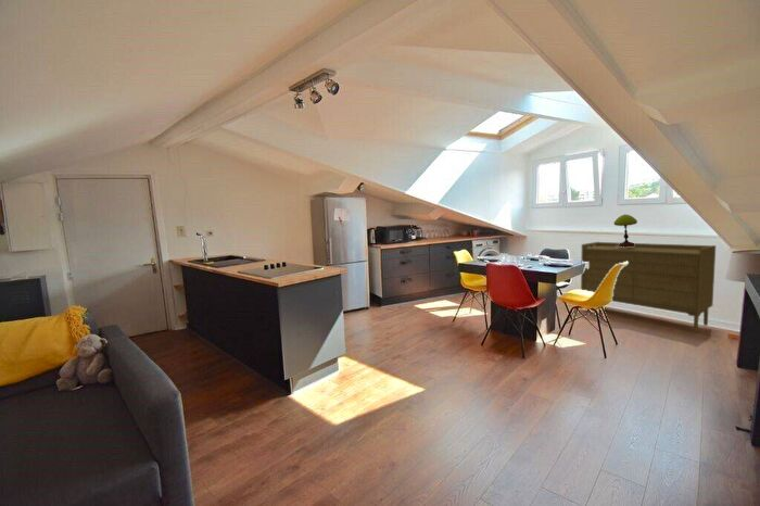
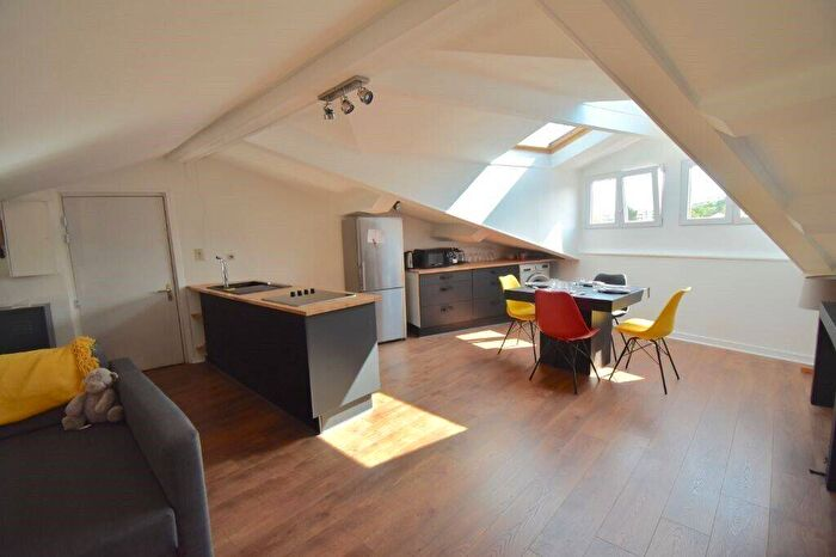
- table lamp (616, 225)
- sideboard (641, 281)
